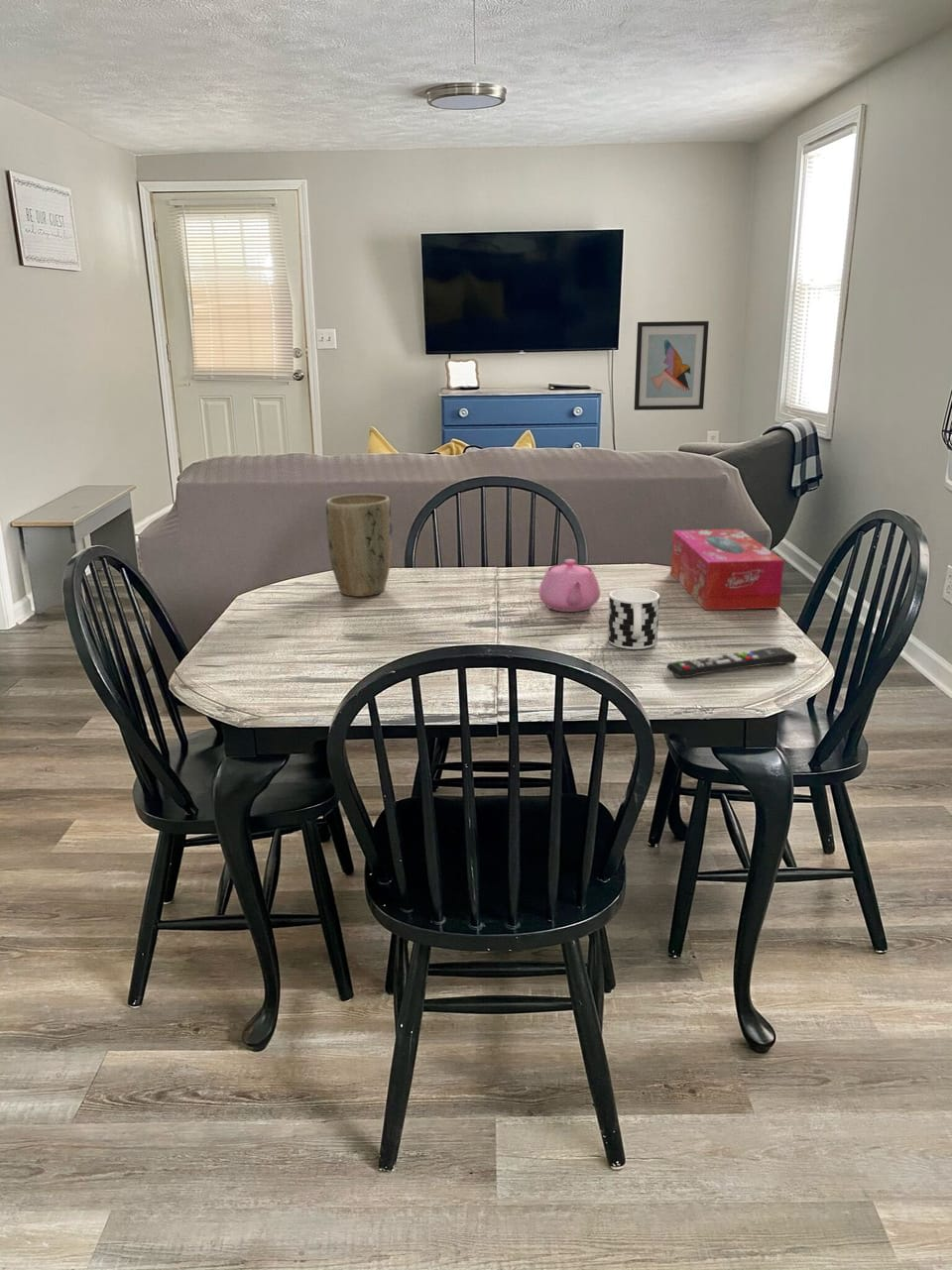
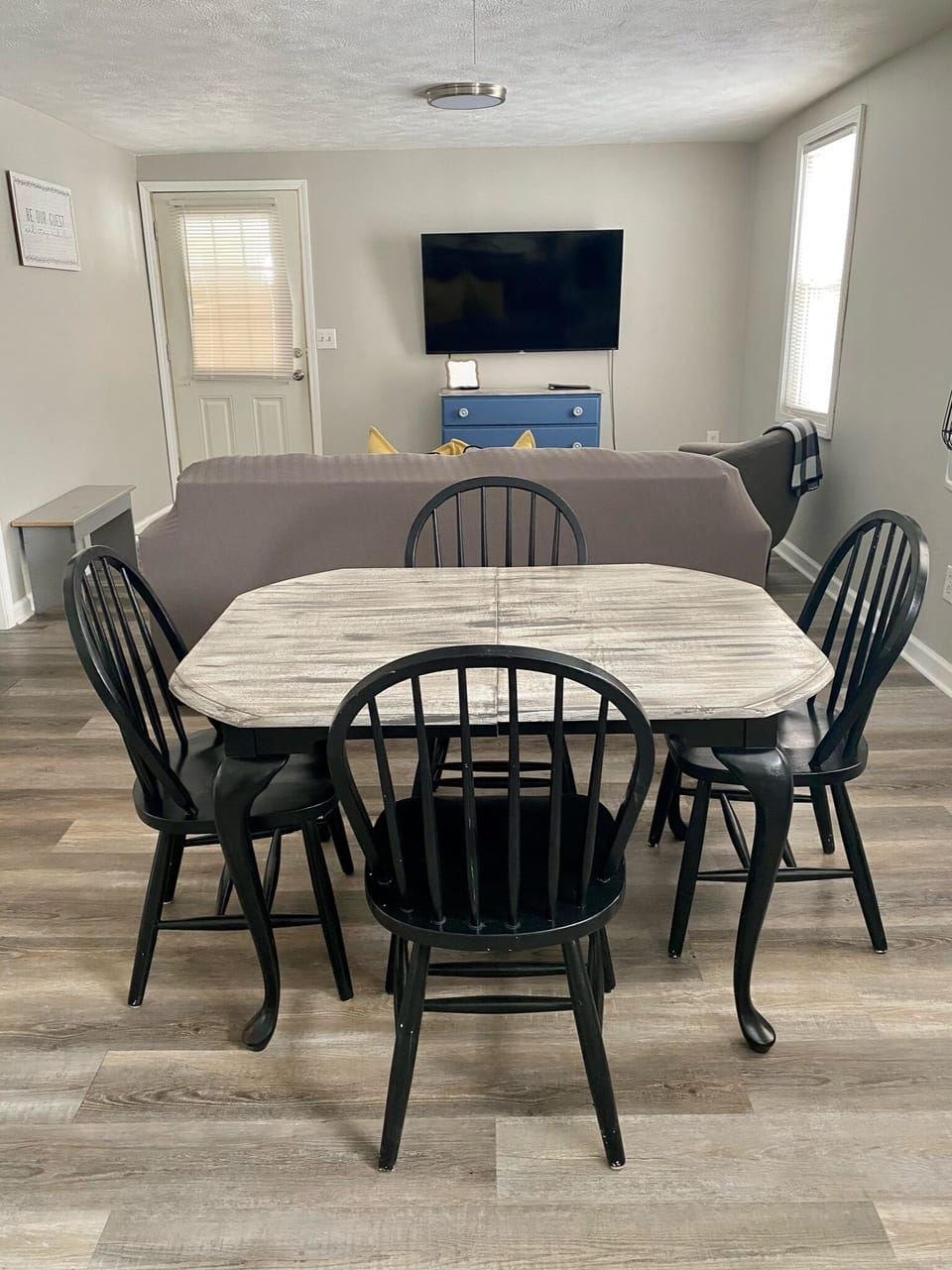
- wall art (670, 366)
- remote control (733, 661)
- teapot (569, 584)
- tissue box (723, 566)
- plant pot (360, 545)
- cup (634, 621)
